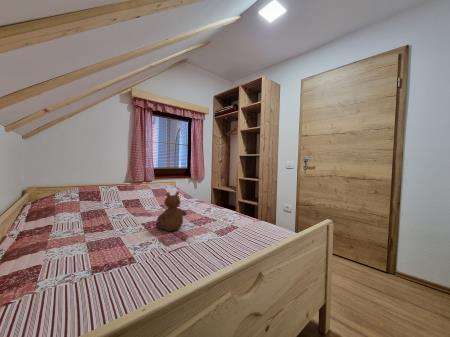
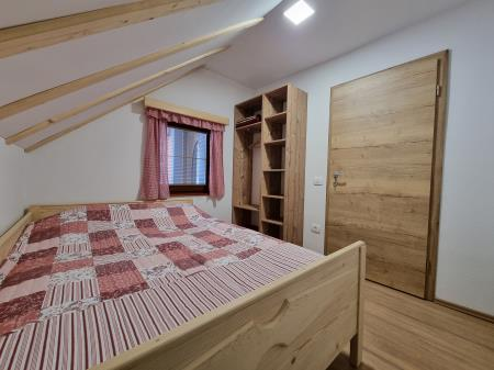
- teddy bear (169, 209)
